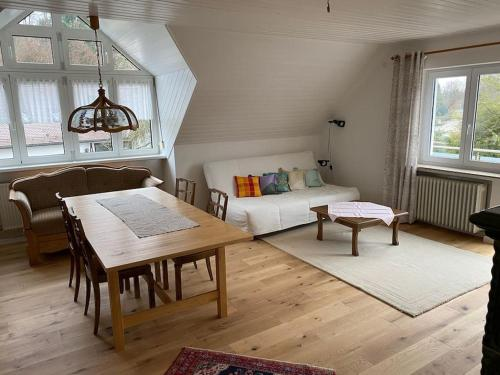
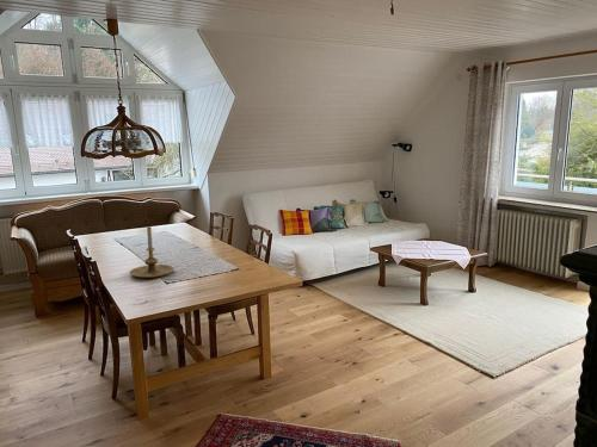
+ candle holder (150, 249)
